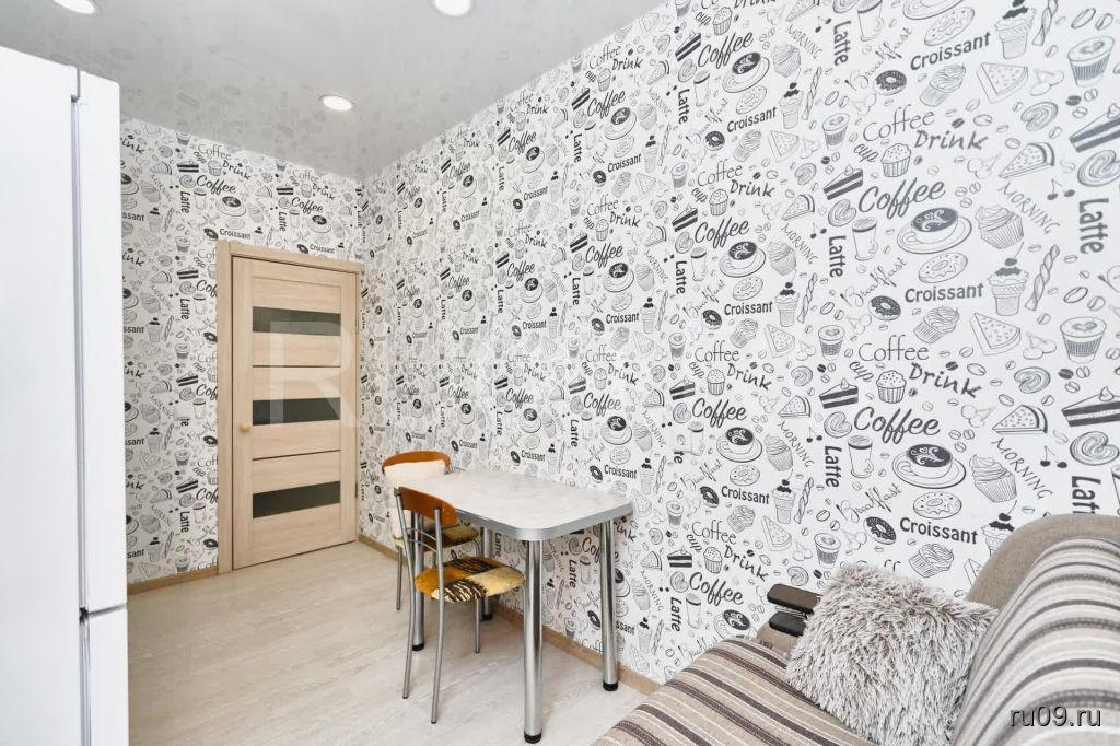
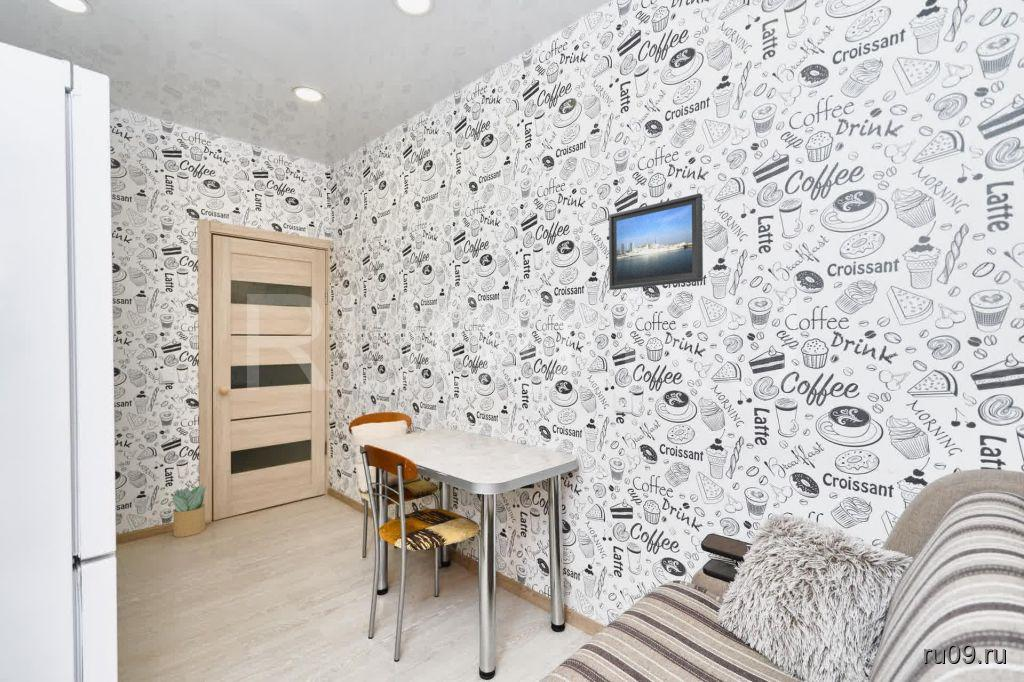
+ potted plant (187, 510)
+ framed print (652, 245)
